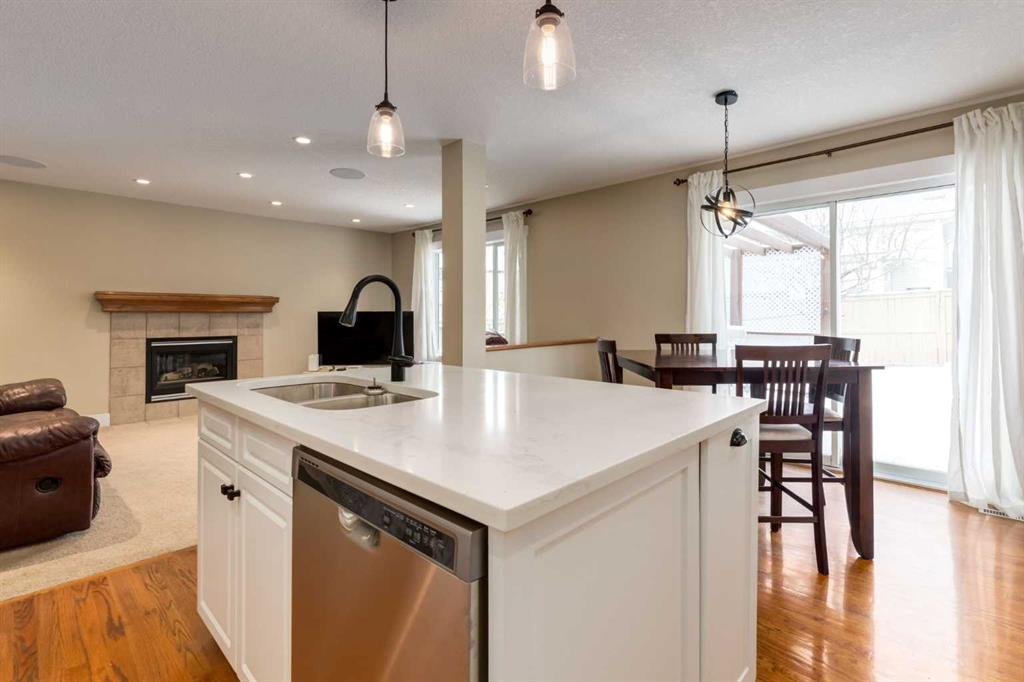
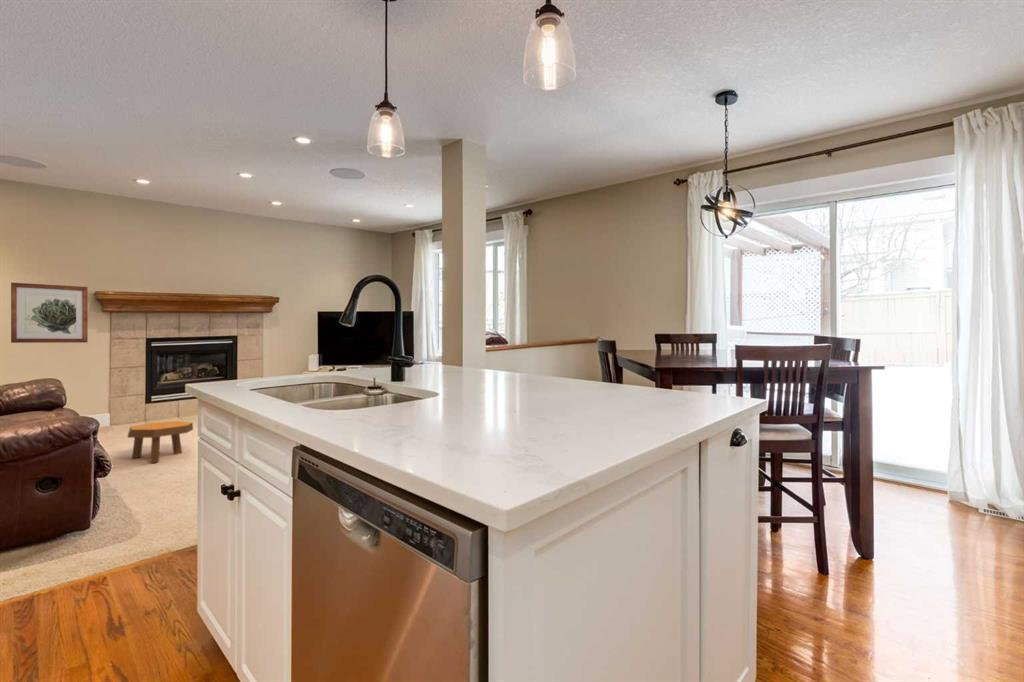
+ wall art (50, 313)
+ footstool (159, 441)
